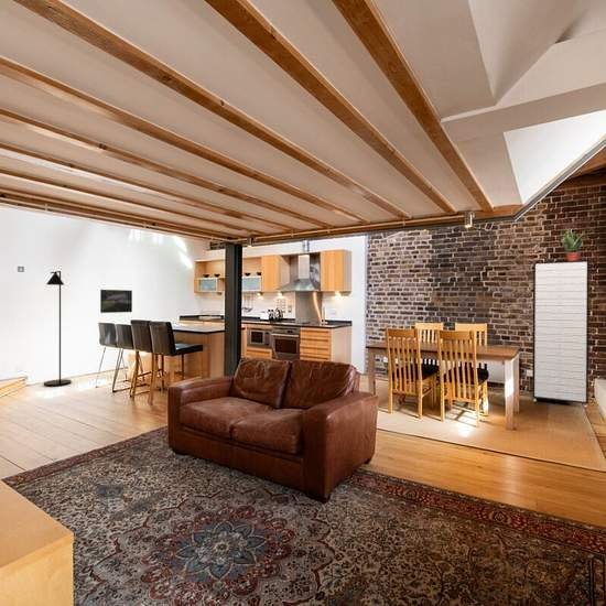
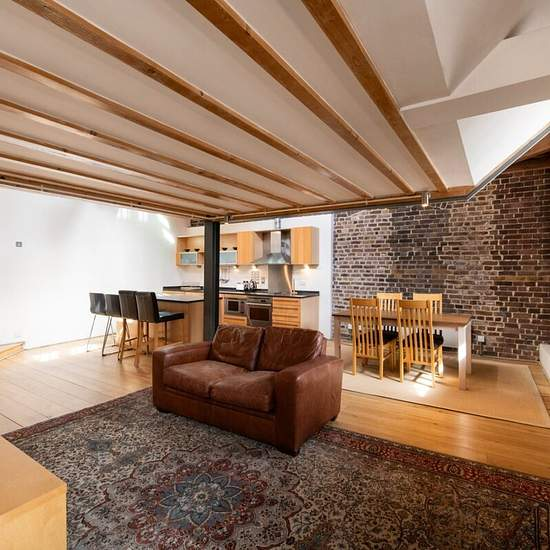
- potted plant (575, 244)
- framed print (117, 301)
- floor lamp (59, 327)
- storage cabinet (559, 332)
